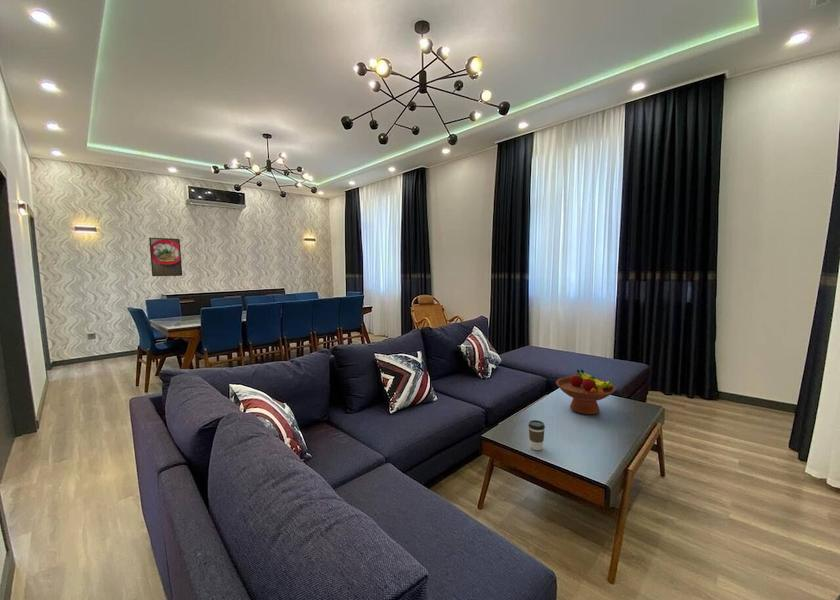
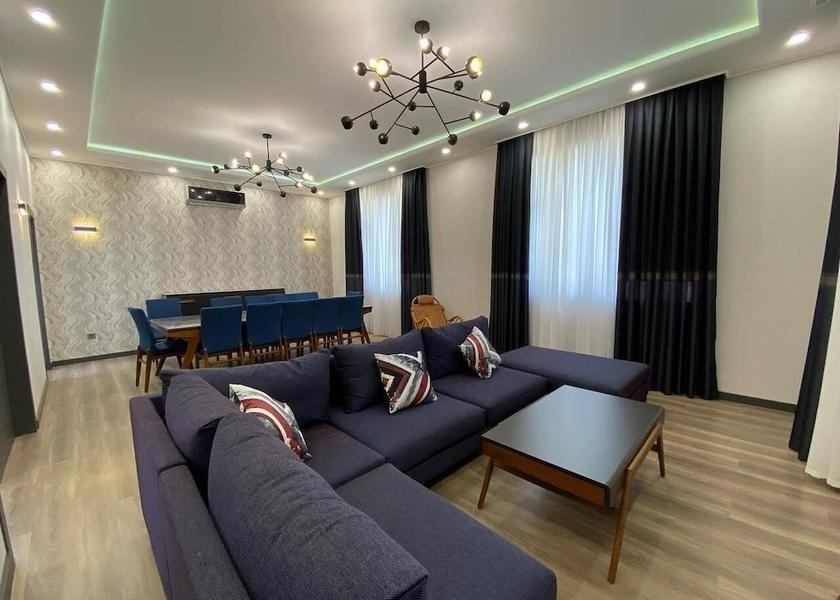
- fruit bowl (584, 392)
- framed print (166, 257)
- coffee cup (536, 435)
